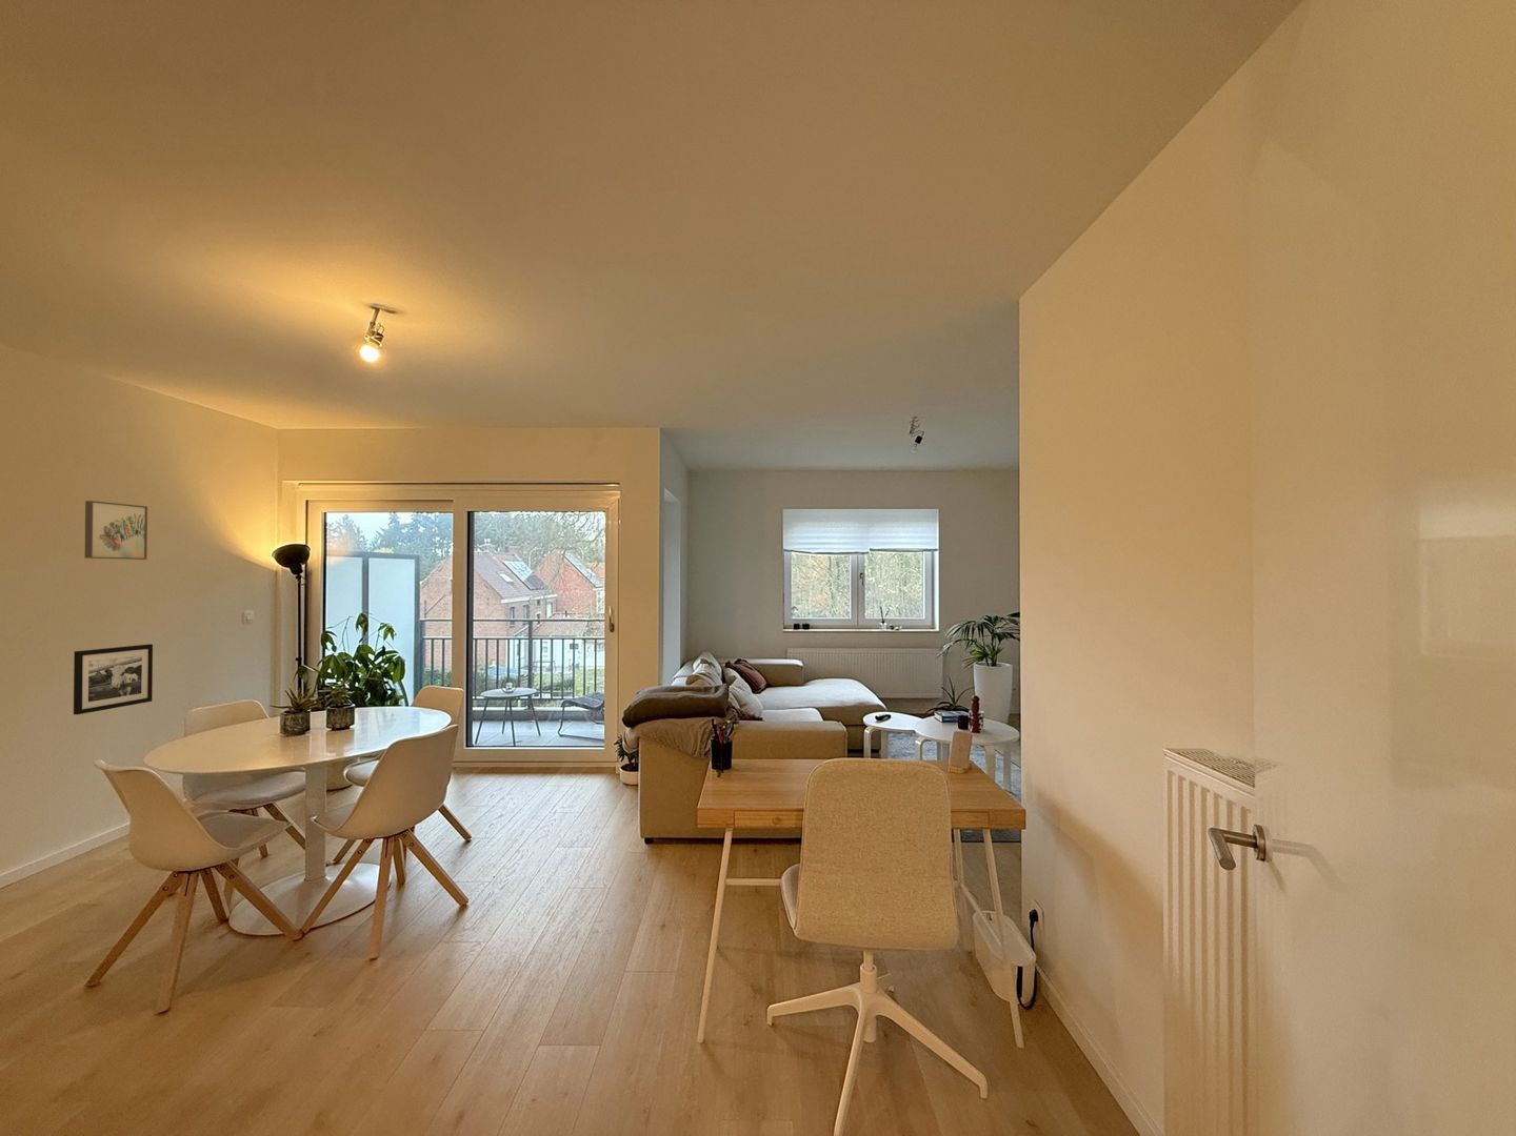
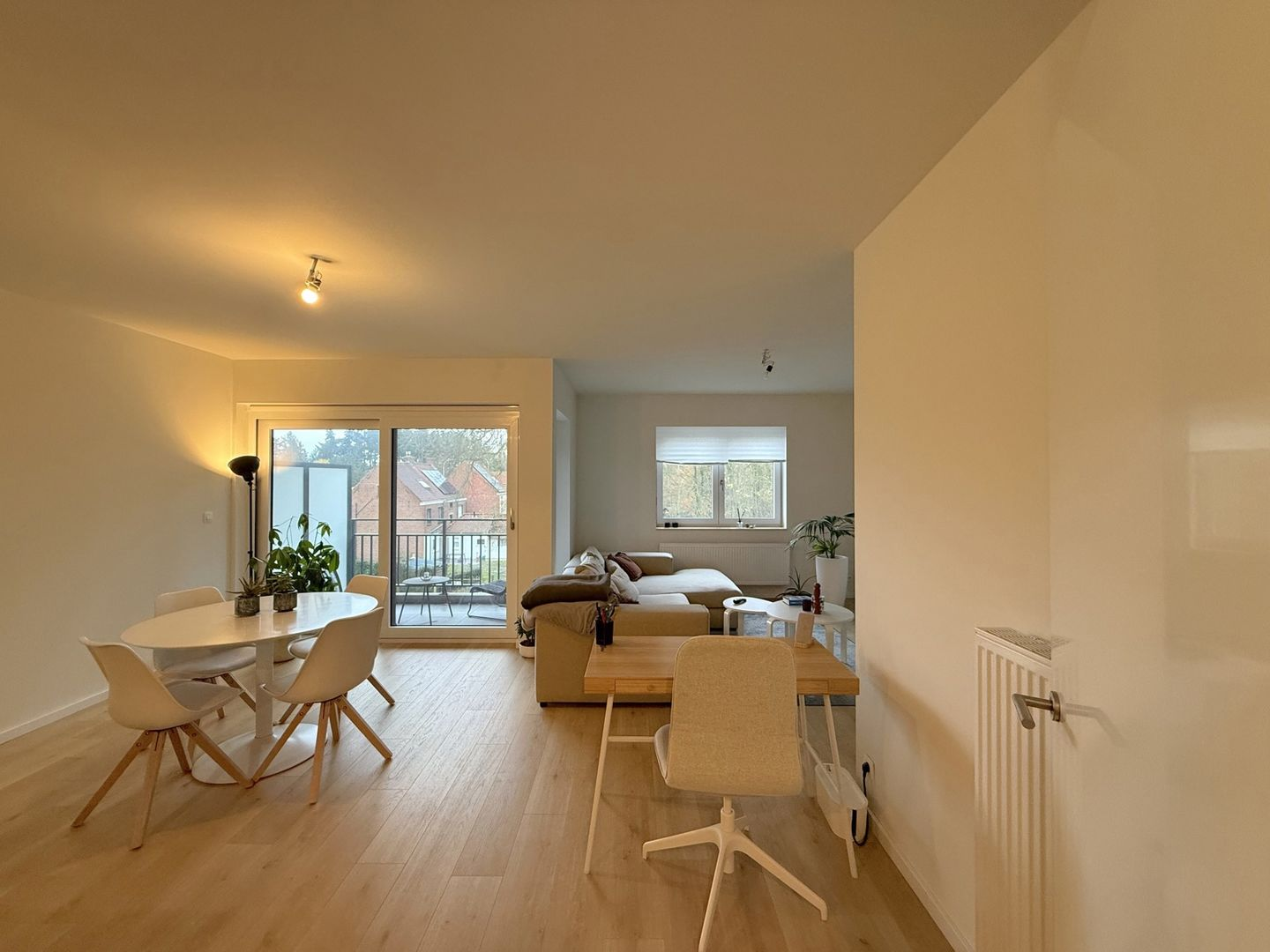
- wall art (117, 531)
- picture frame (115, 678)
